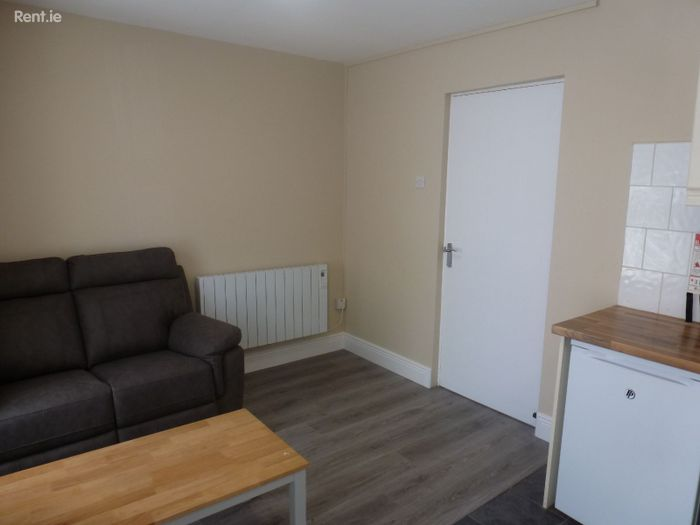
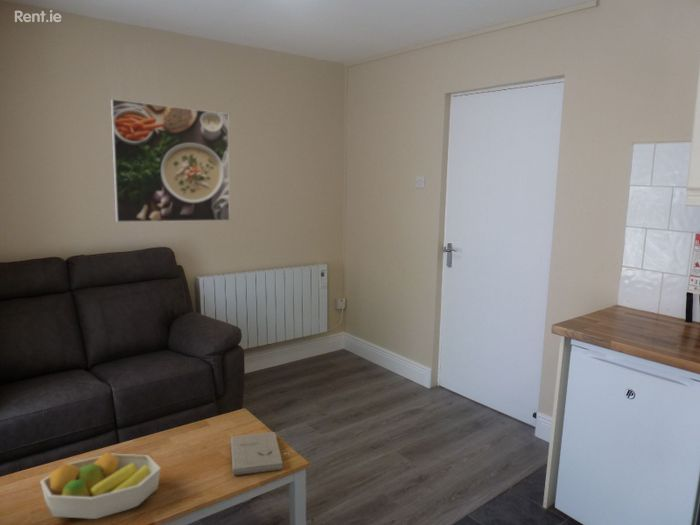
+ book (255, 452)
+ fruit bowl (102, 481)
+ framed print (175, 165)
